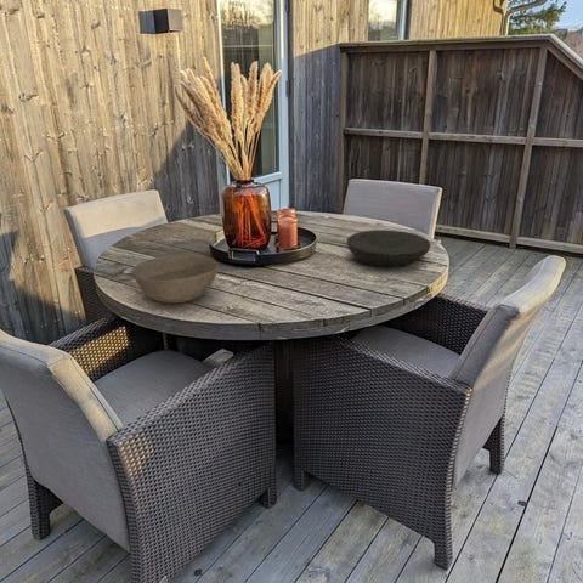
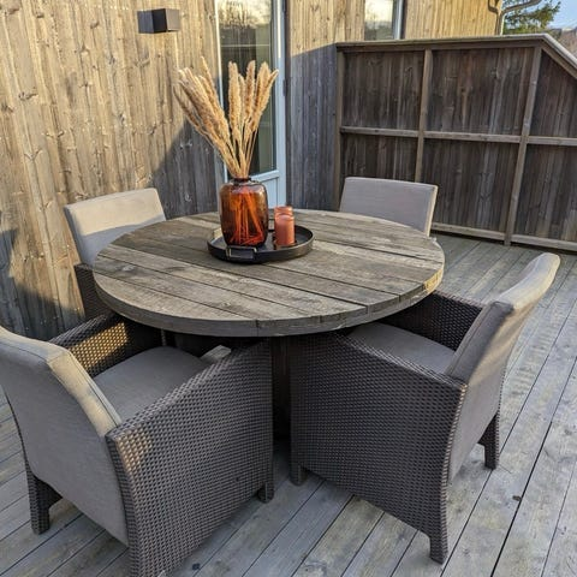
- bowl (177, 281)
- plate (386, 249)
